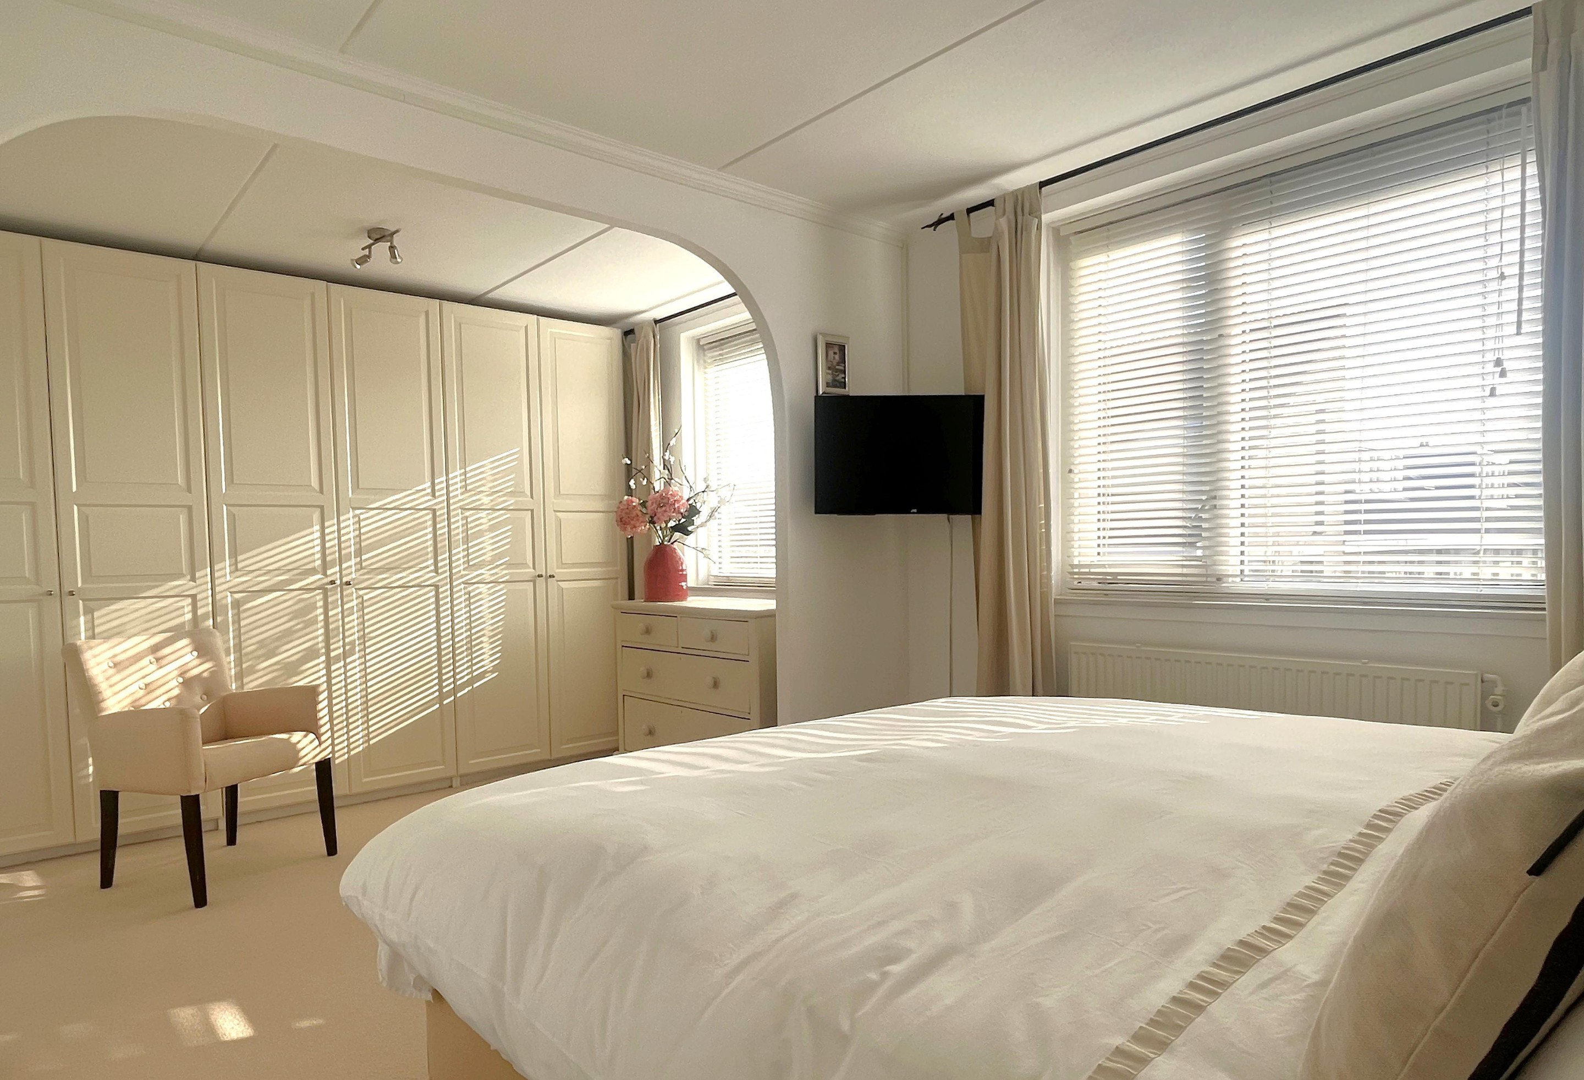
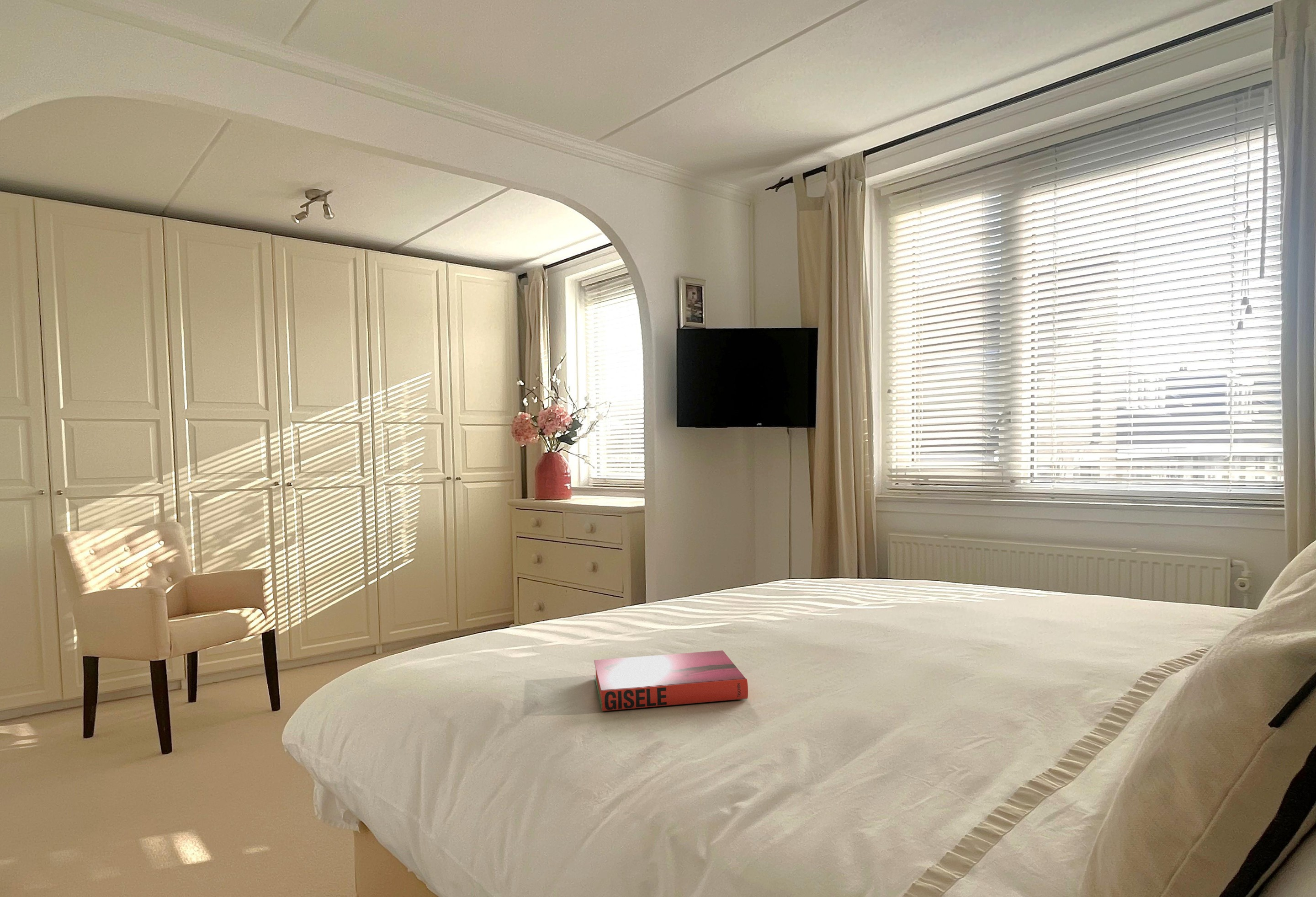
+ hardback book (667, 678)
